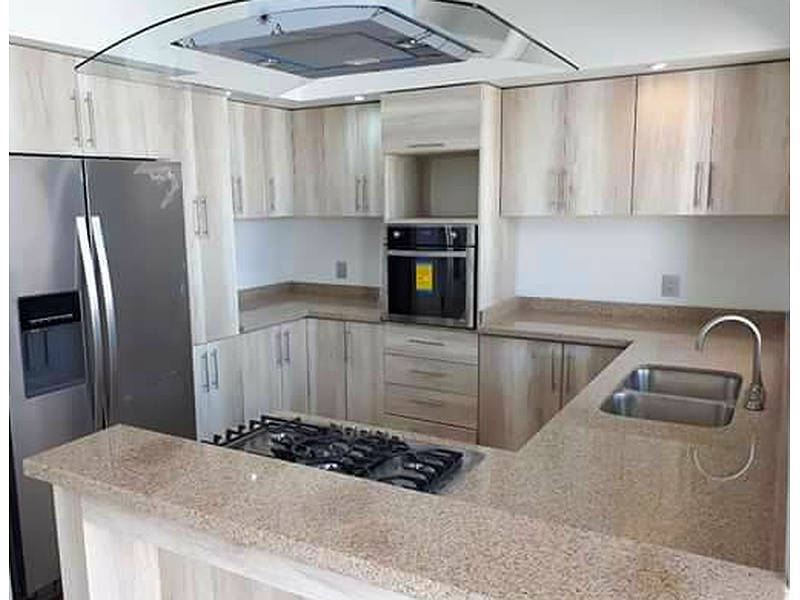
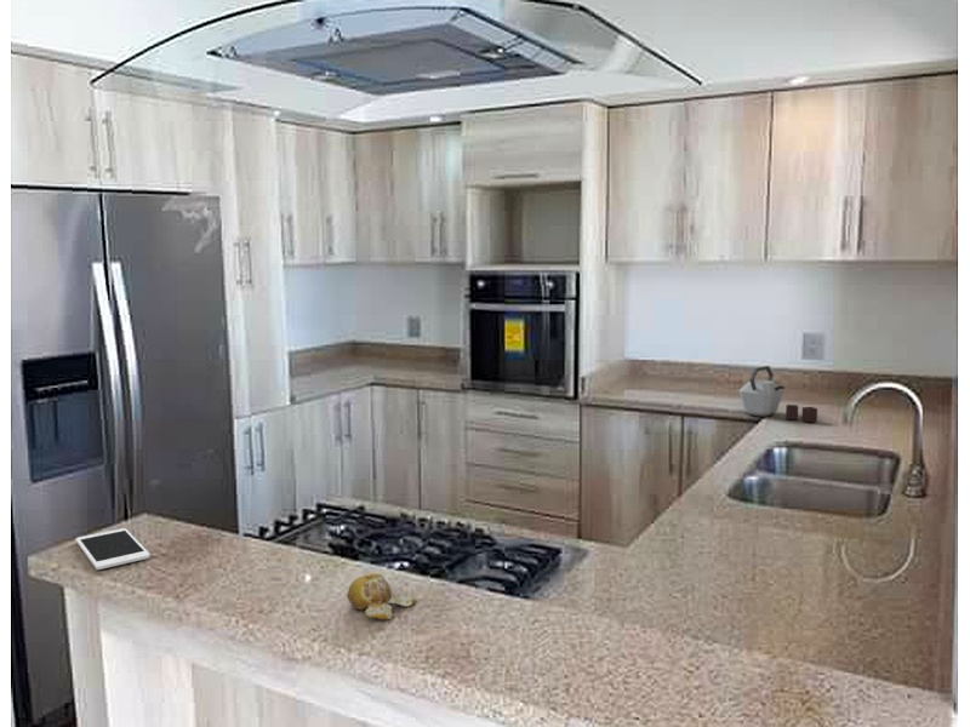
+ kettle (780, 393)
+ cell phone (112, 548)
+ fruit (378, 594)
